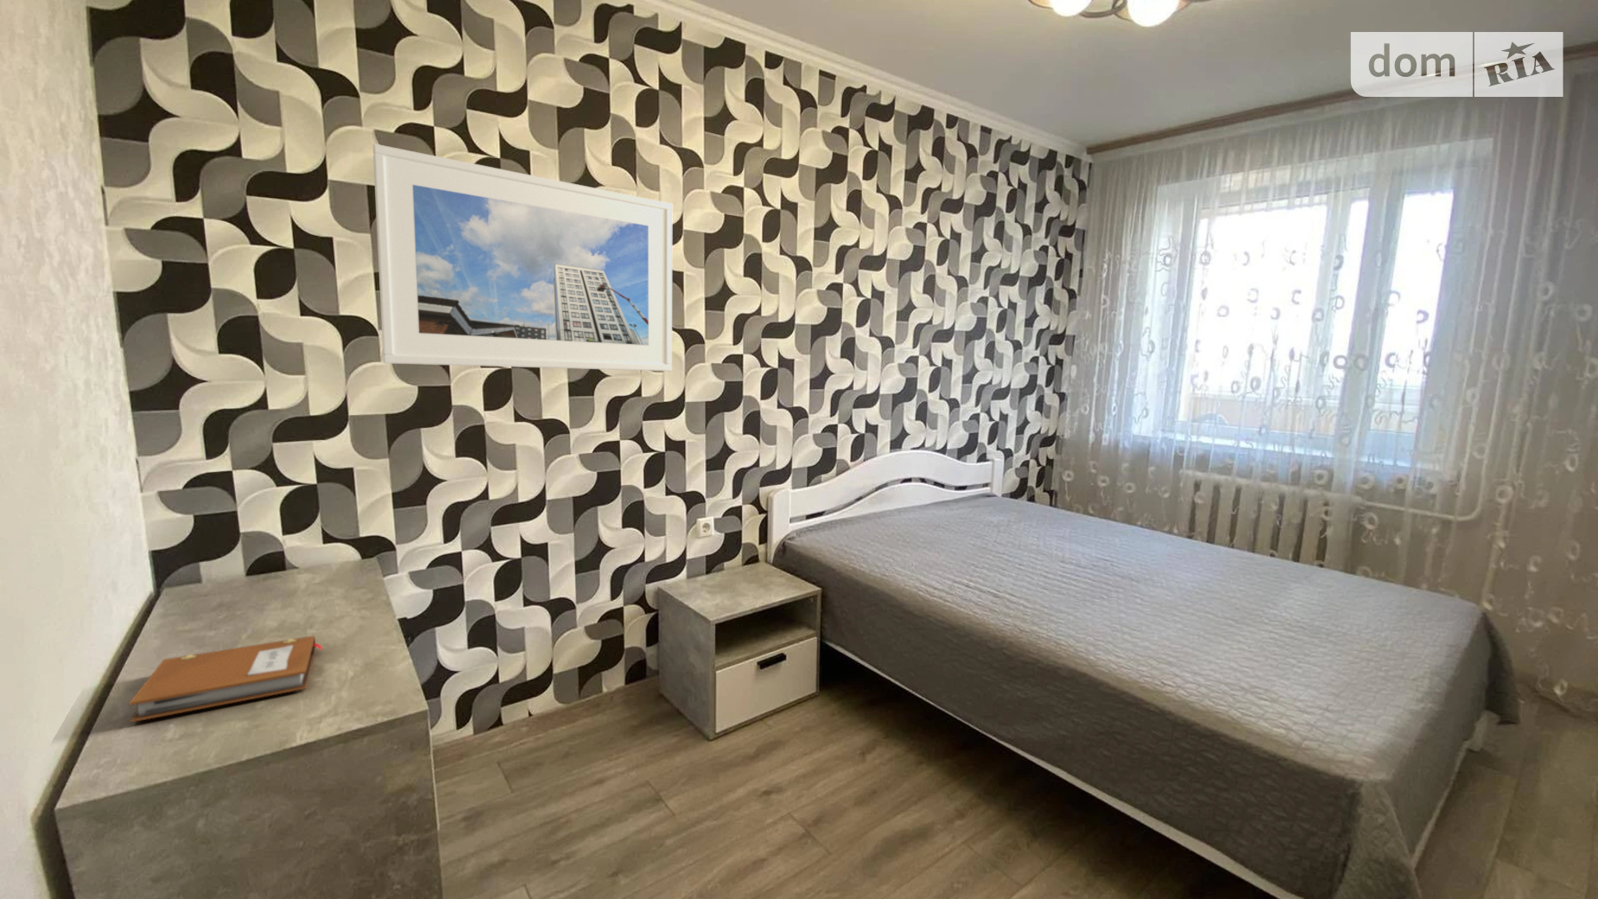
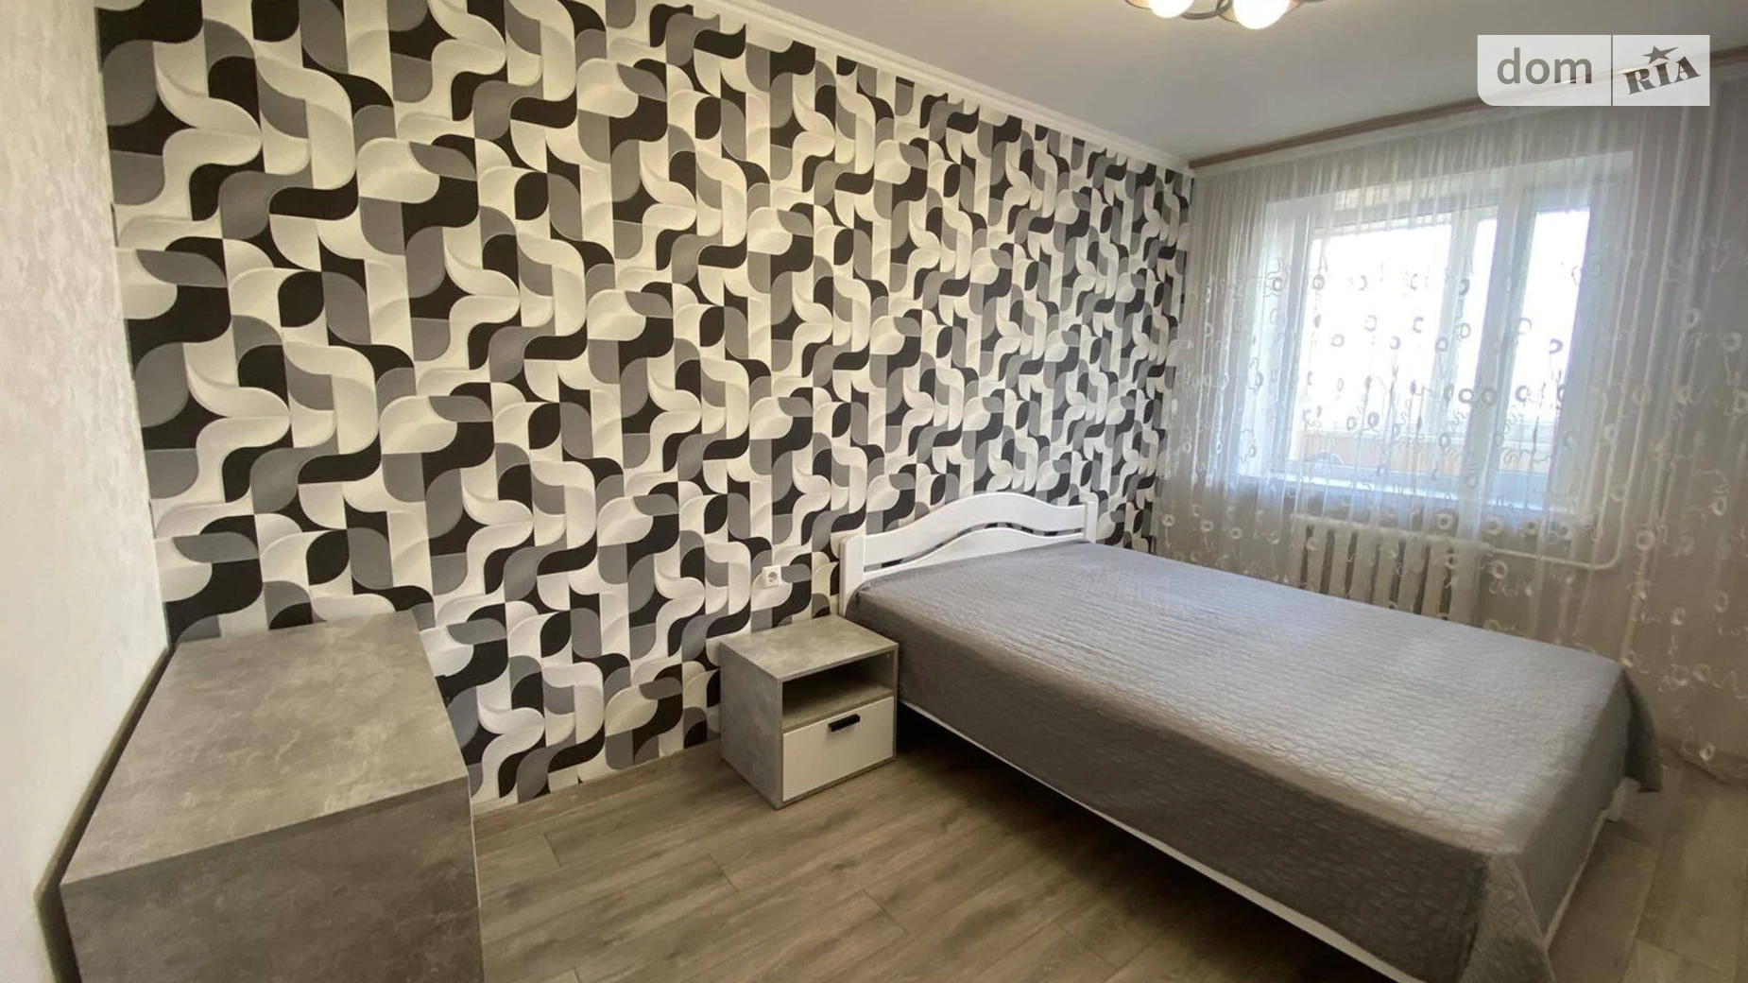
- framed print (543, 274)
- notebook (238, 672)
